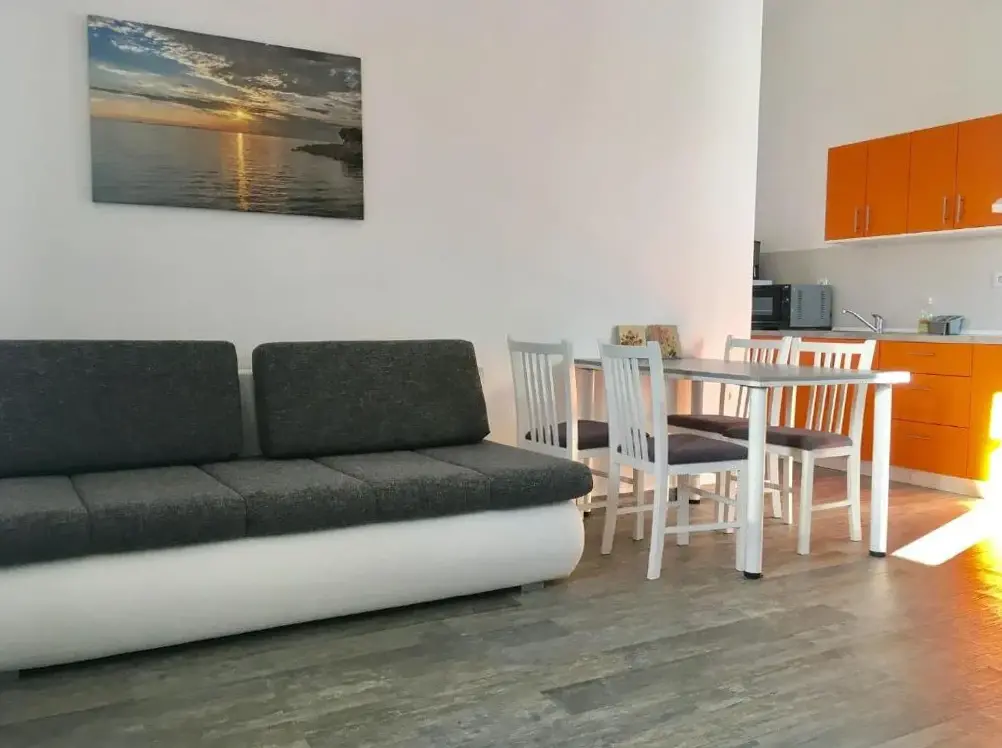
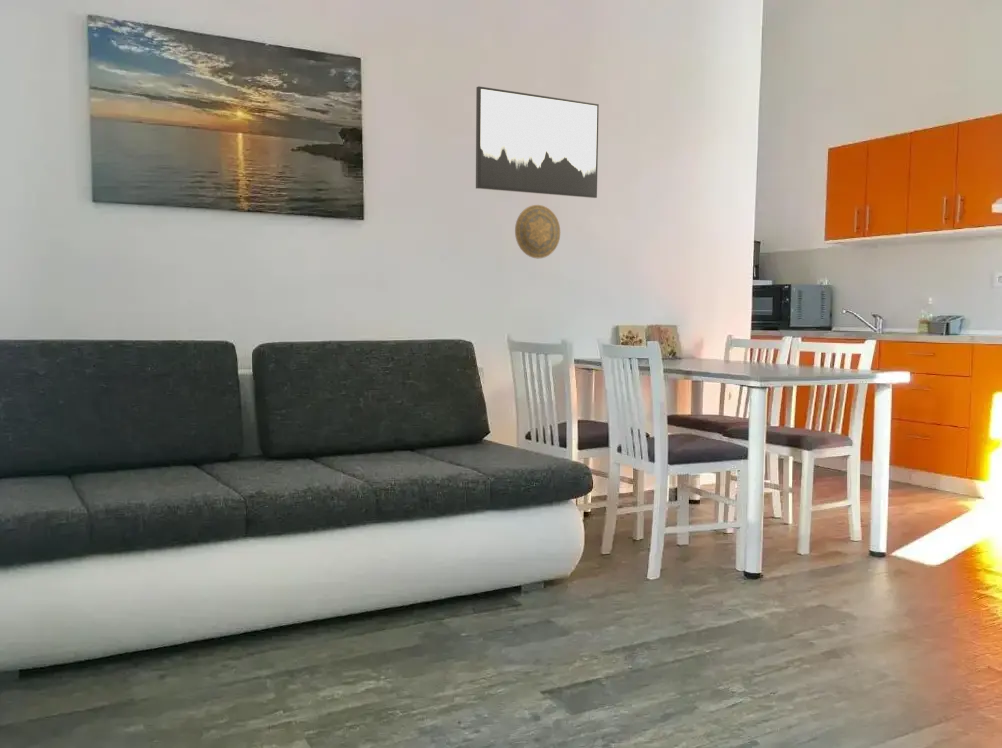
+ decorative plate (539, 231)
+ wall art (539, 144)
